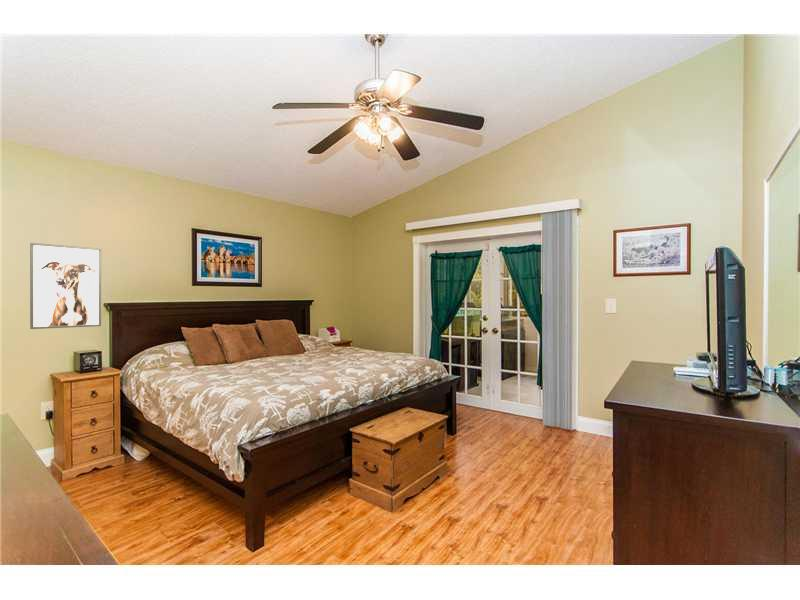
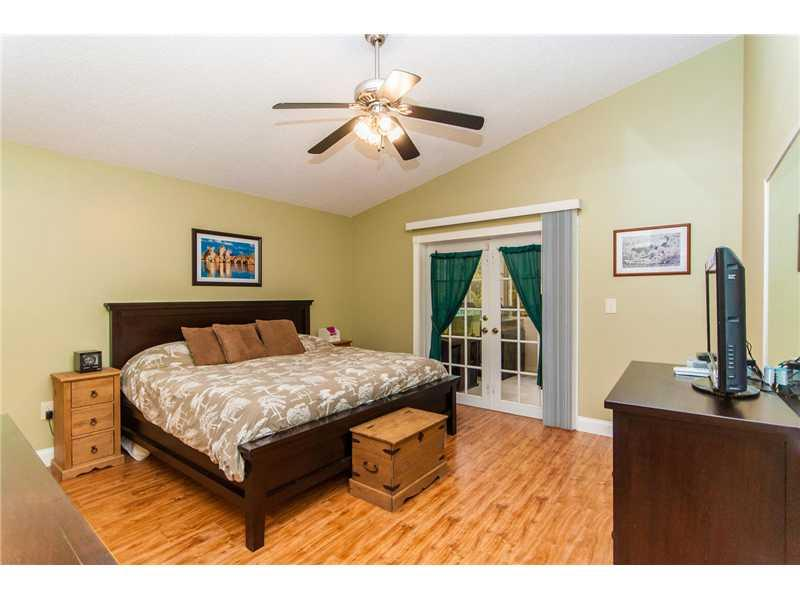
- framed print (67, 286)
